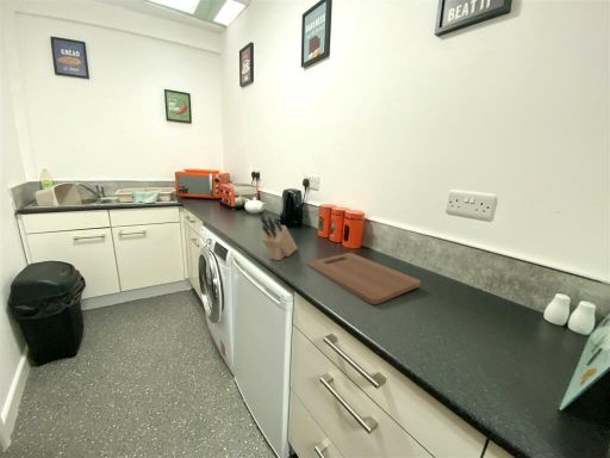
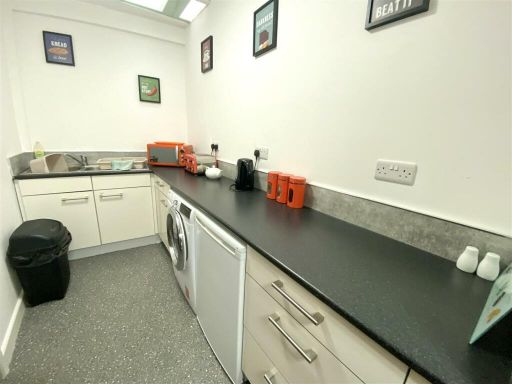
- cutting board (359, 273)
- knife block (279, 234)
